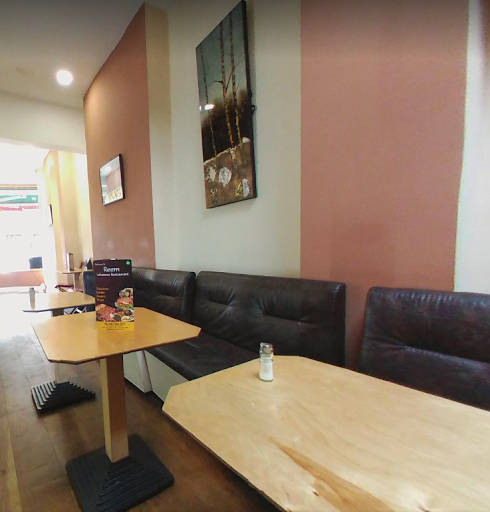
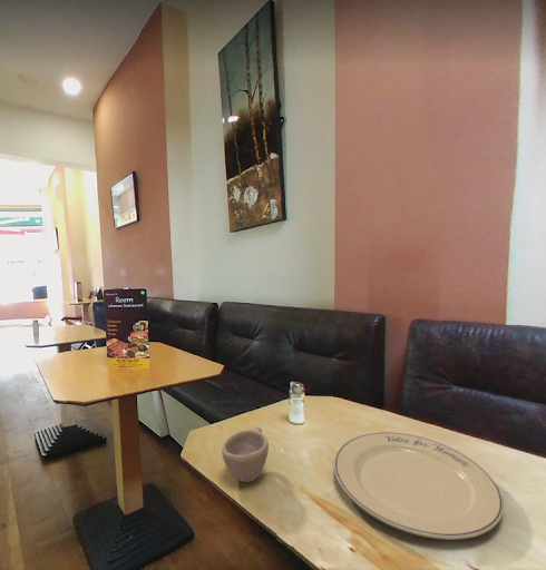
+ cup (247, 454)
+ chinaware (410, 478)
